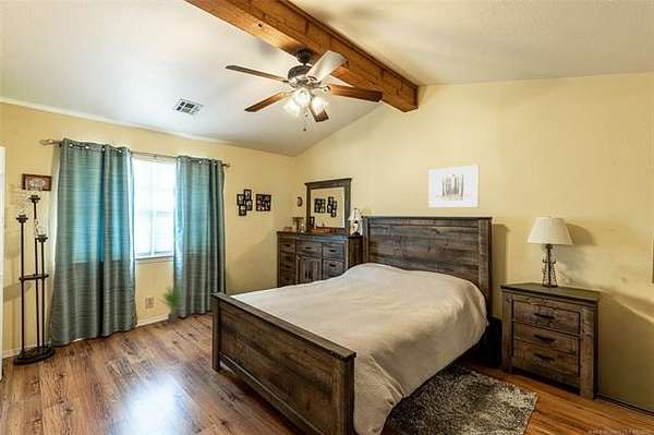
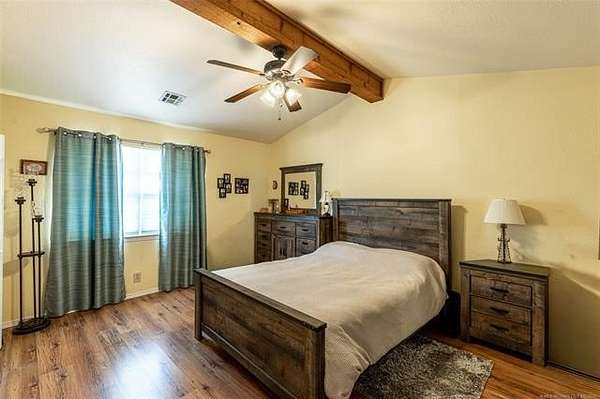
- wall art (452, 188)
- potted plant (170, 302)
